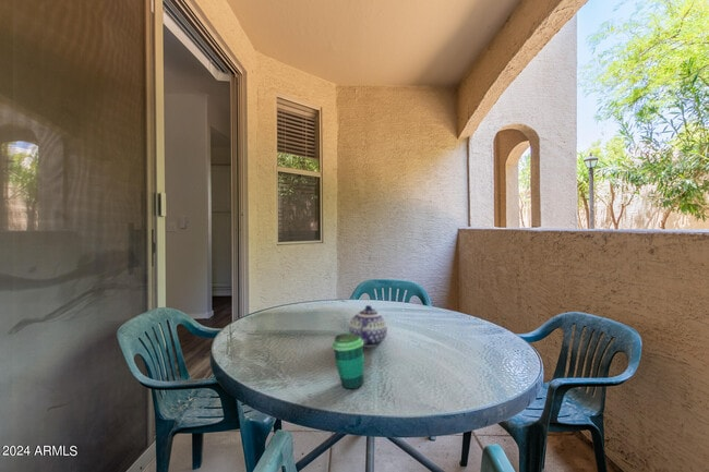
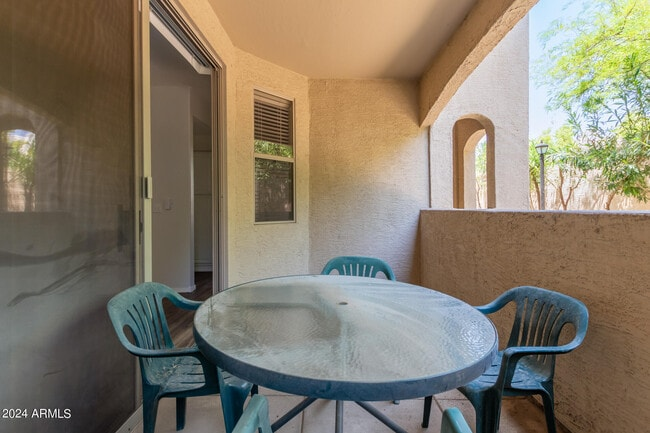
- teapot (368, 324)
- cup (348, 360)
